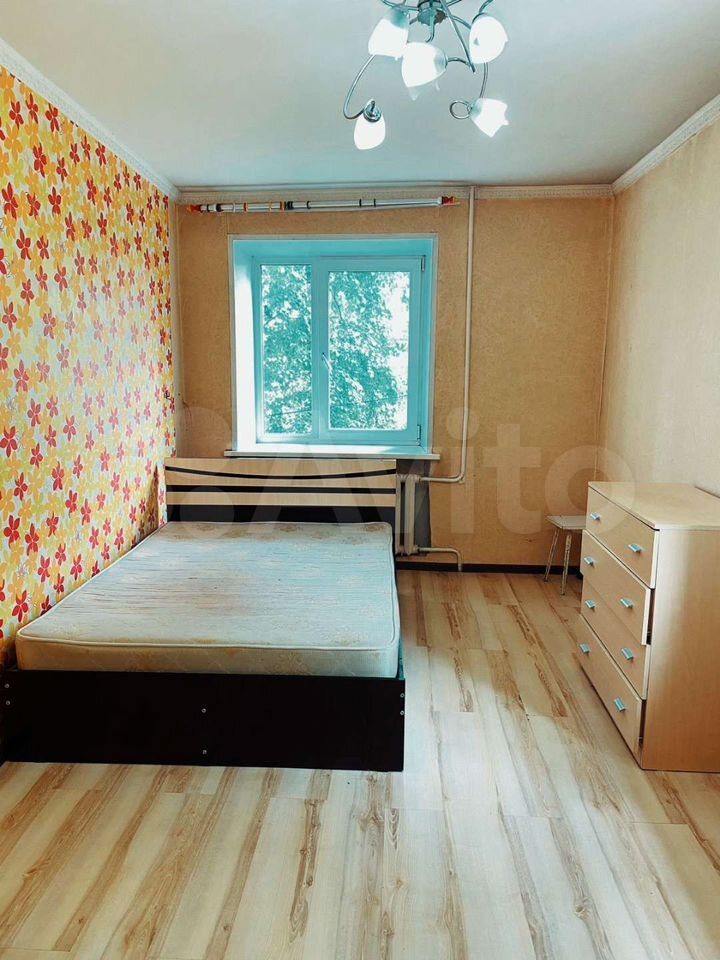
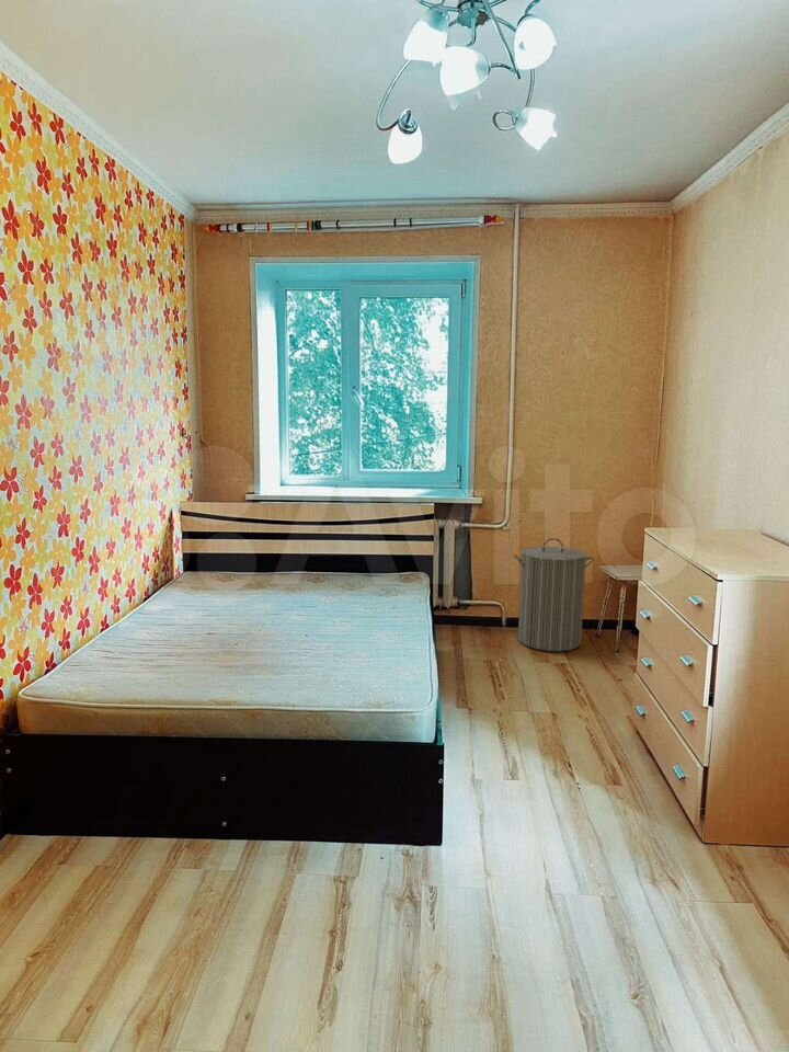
+ laundry hamper (551, 590)
